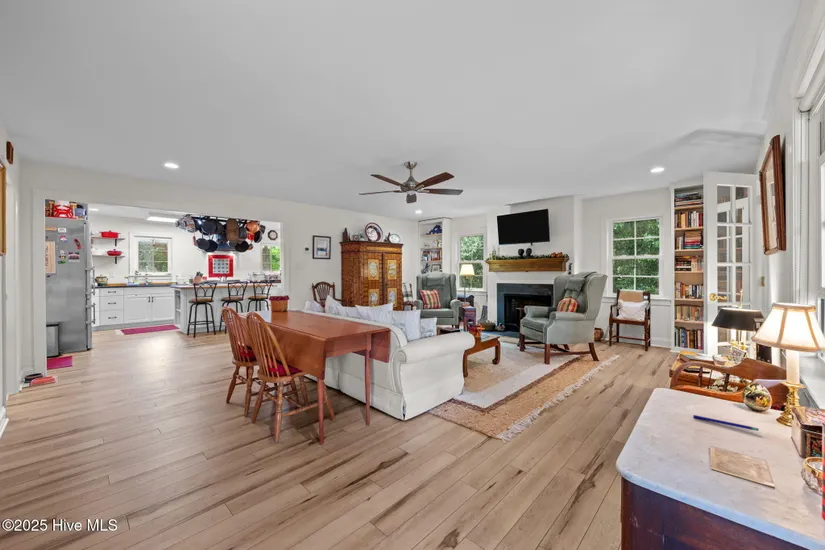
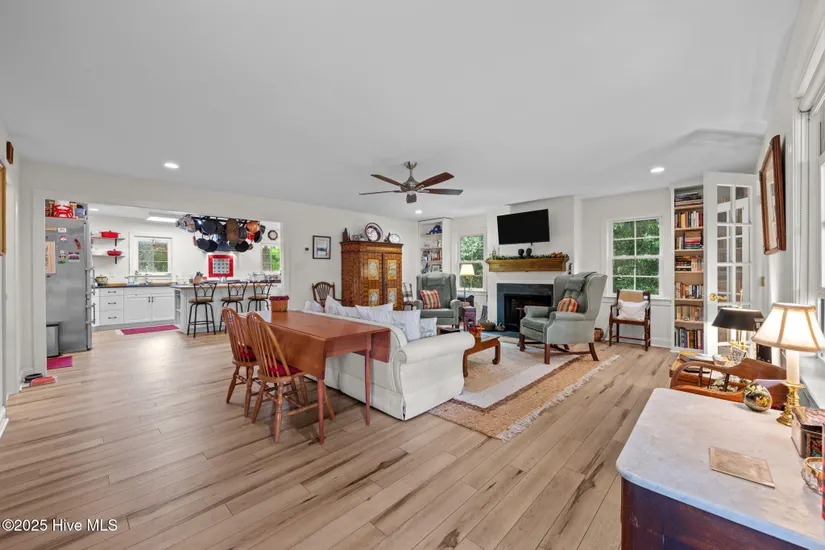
- pen (724, 422)
